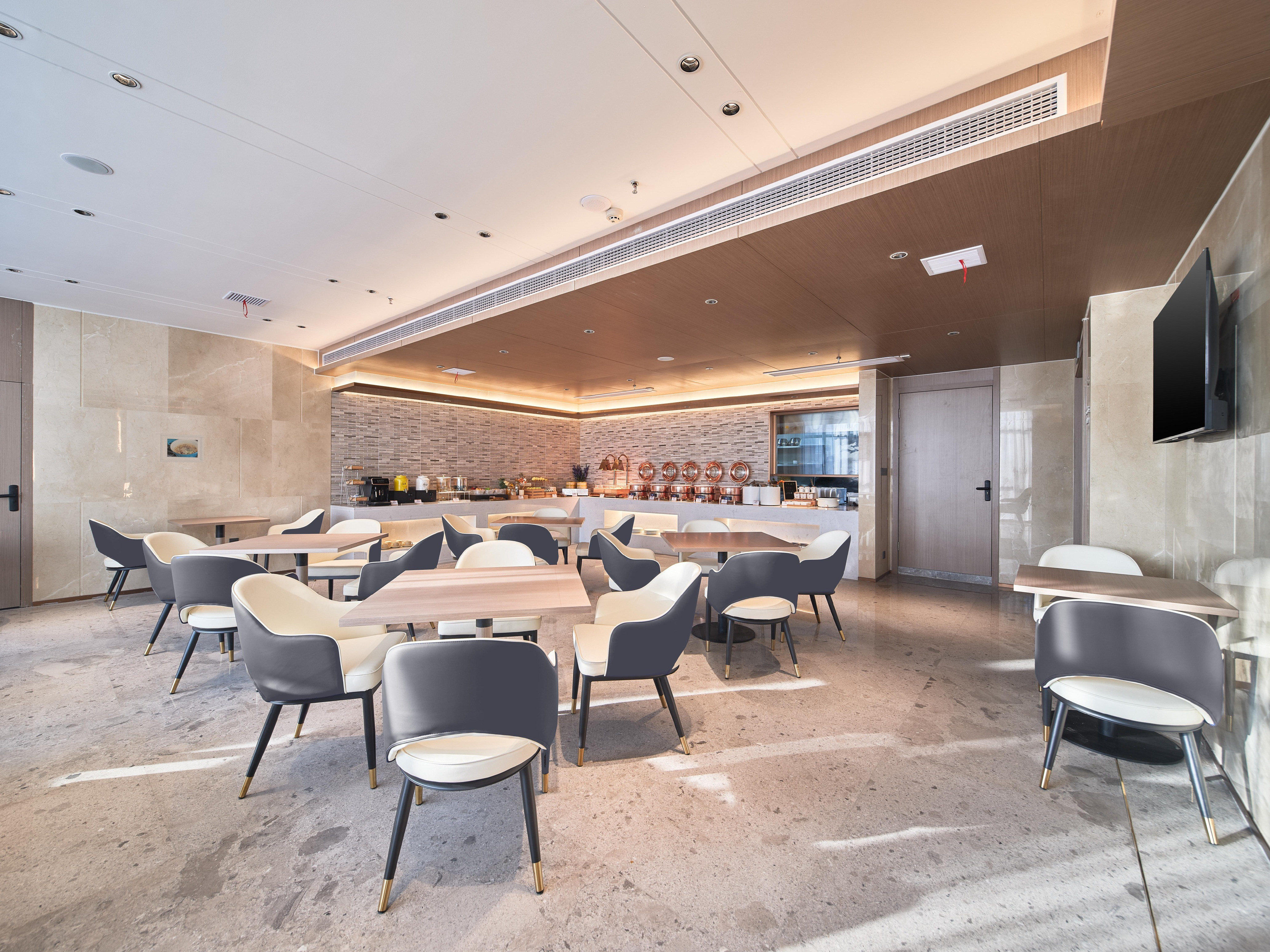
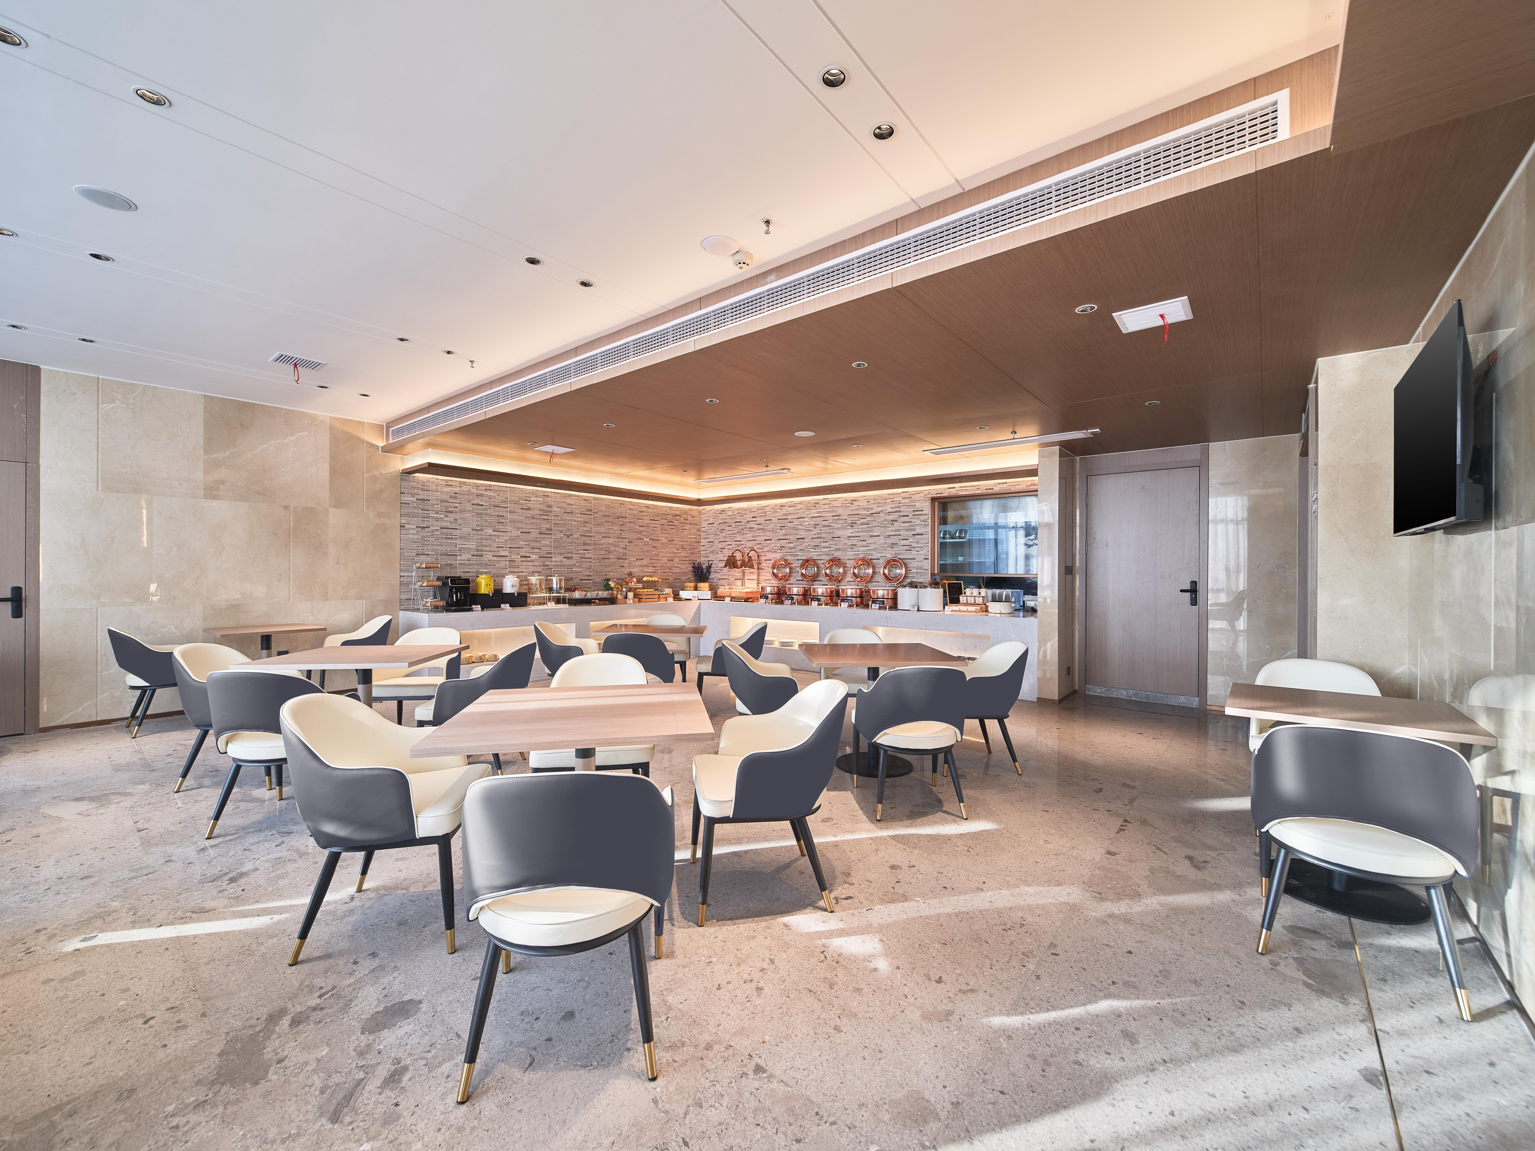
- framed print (183, 448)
